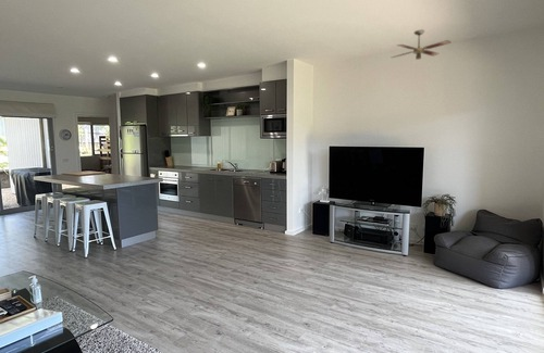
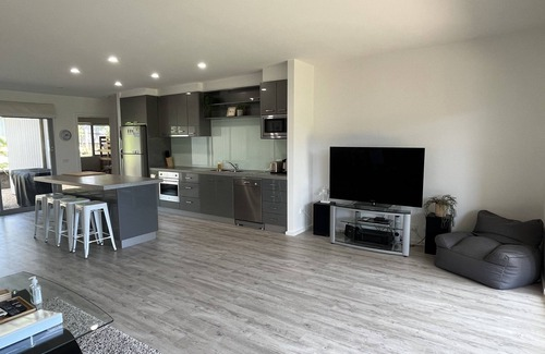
- ceiling fan (418, 45)
